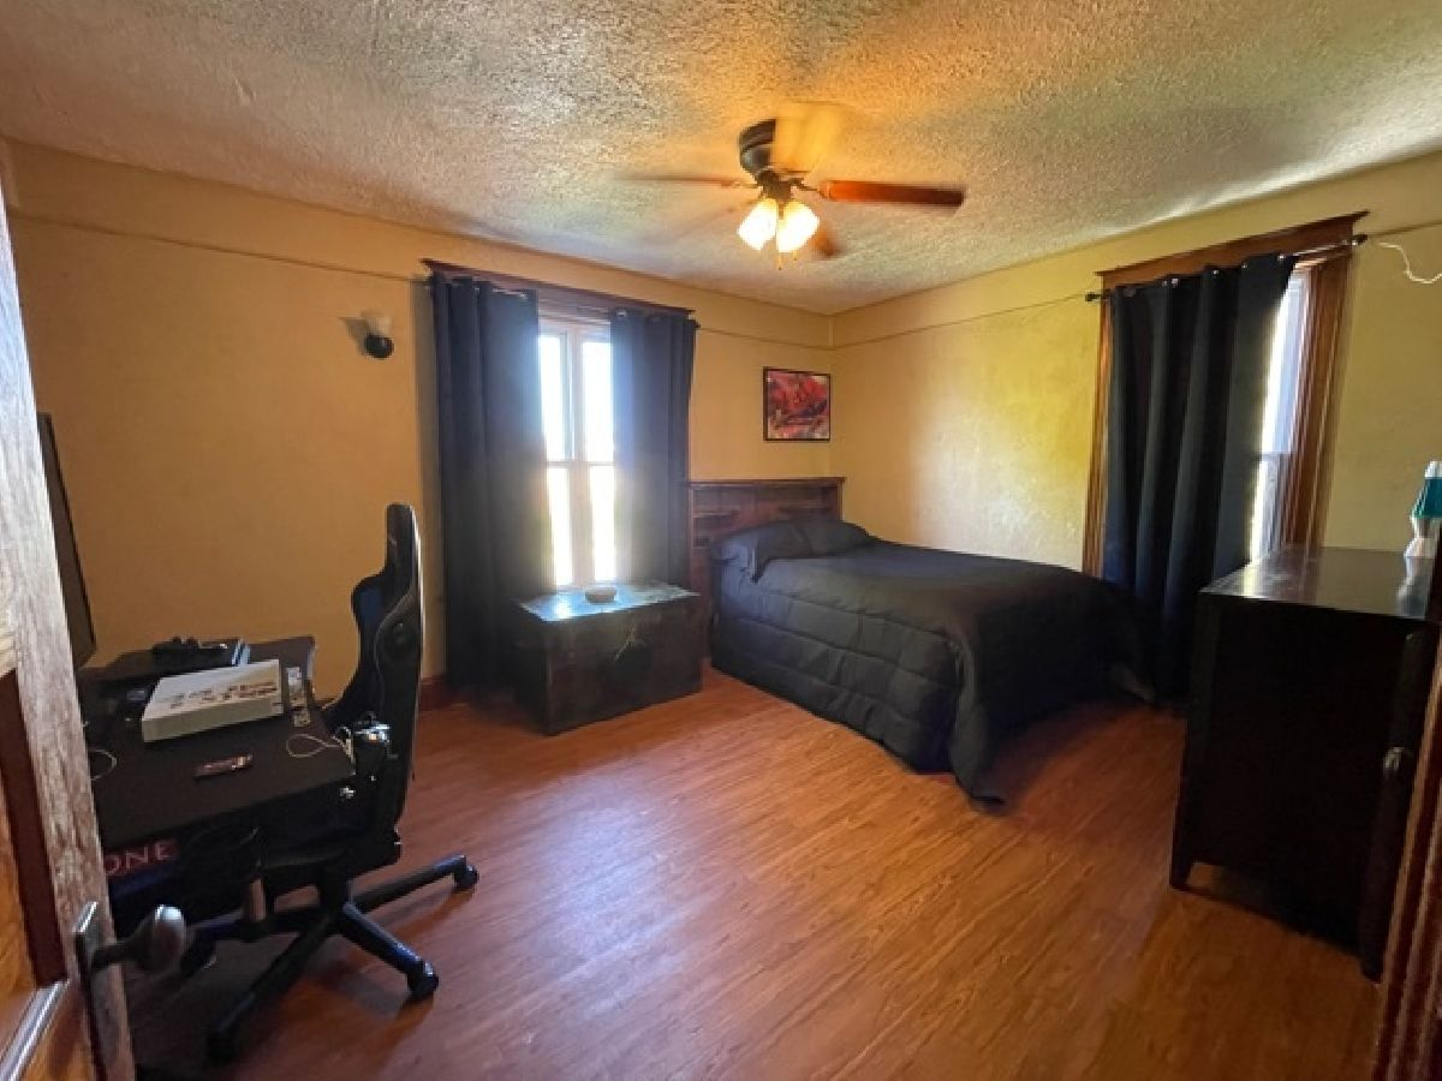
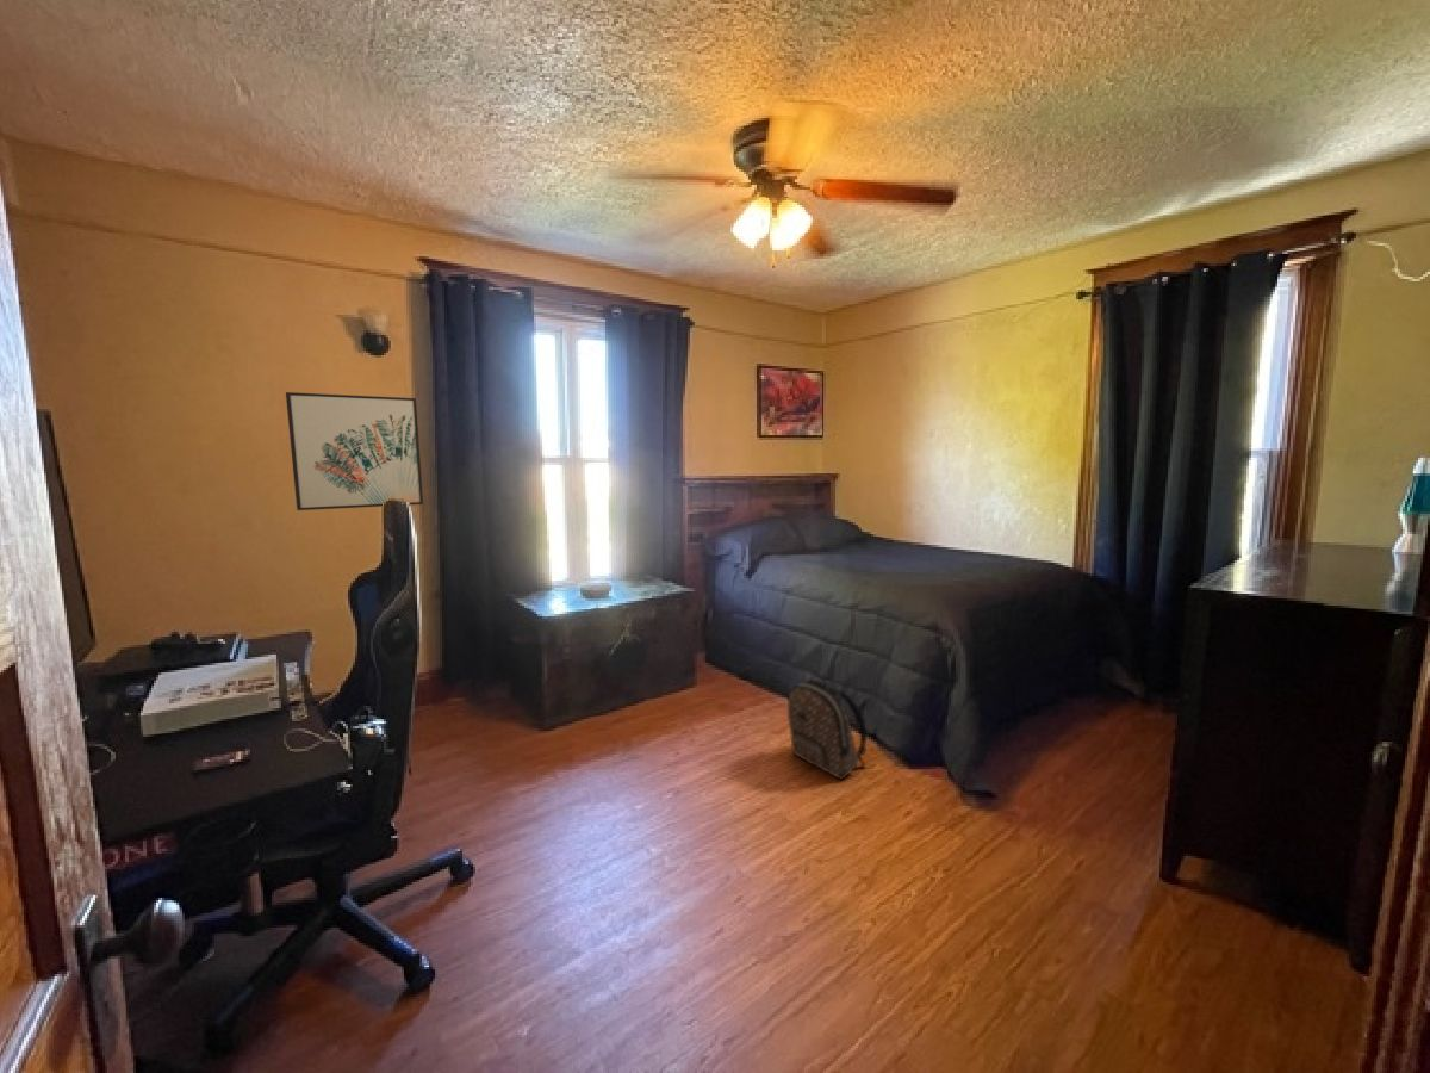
+ wall art (358, 452)
+ backpack (823, 719)
